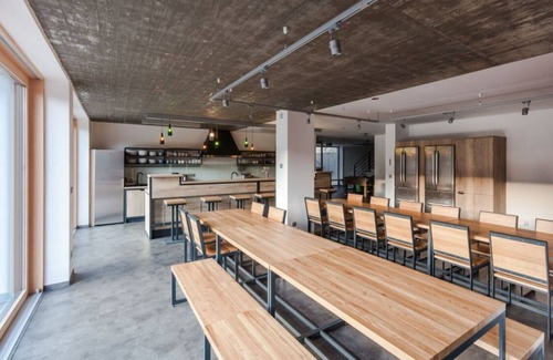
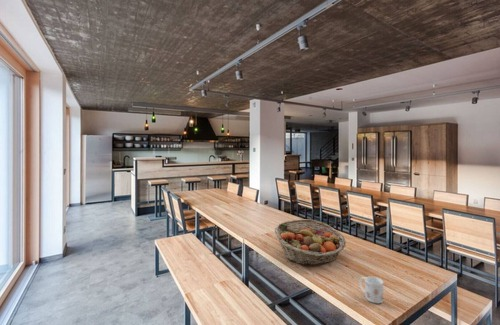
+ fruit basket (309, 240)
+ mug (370, 287)
